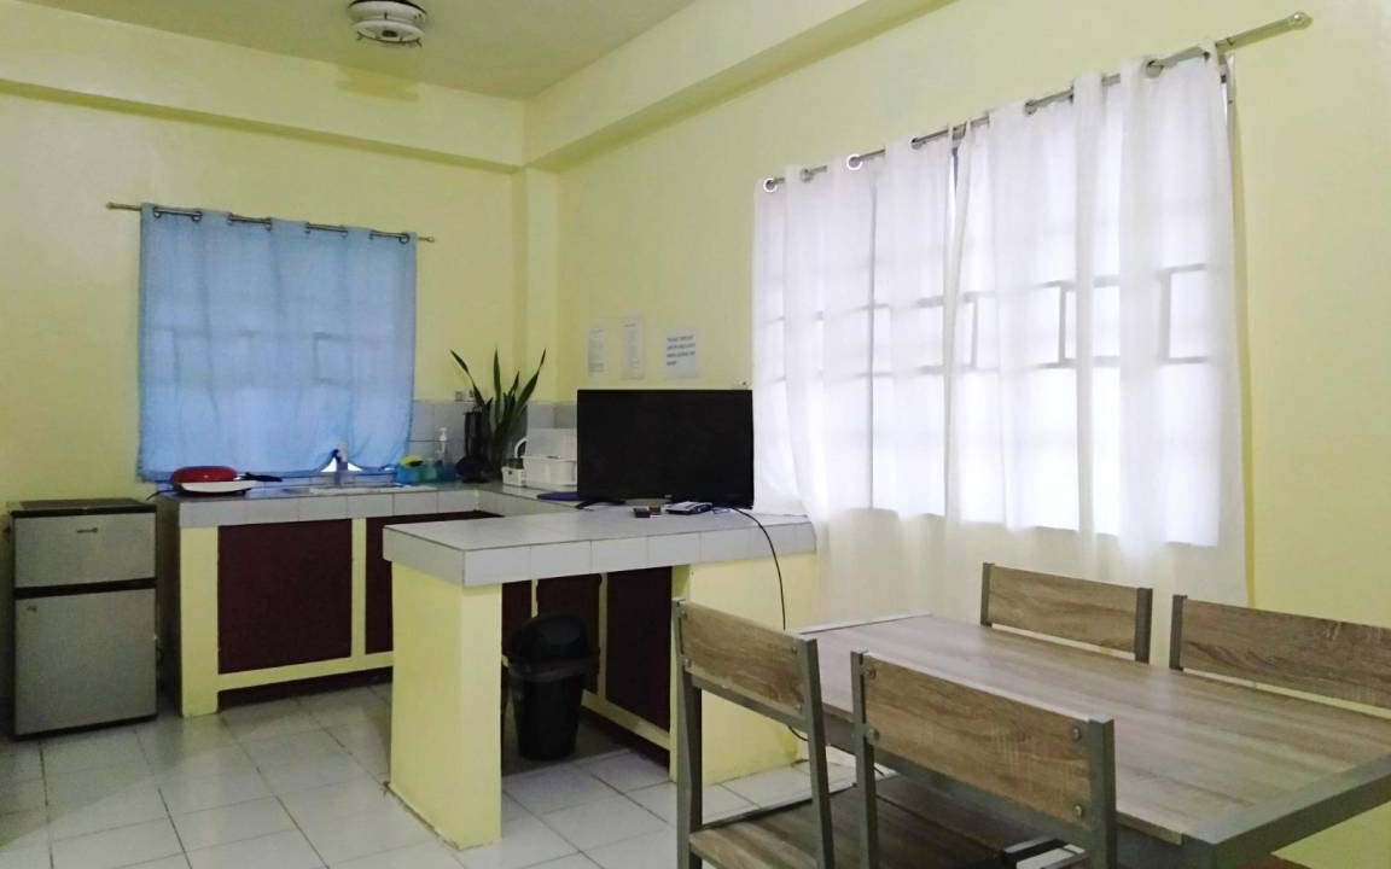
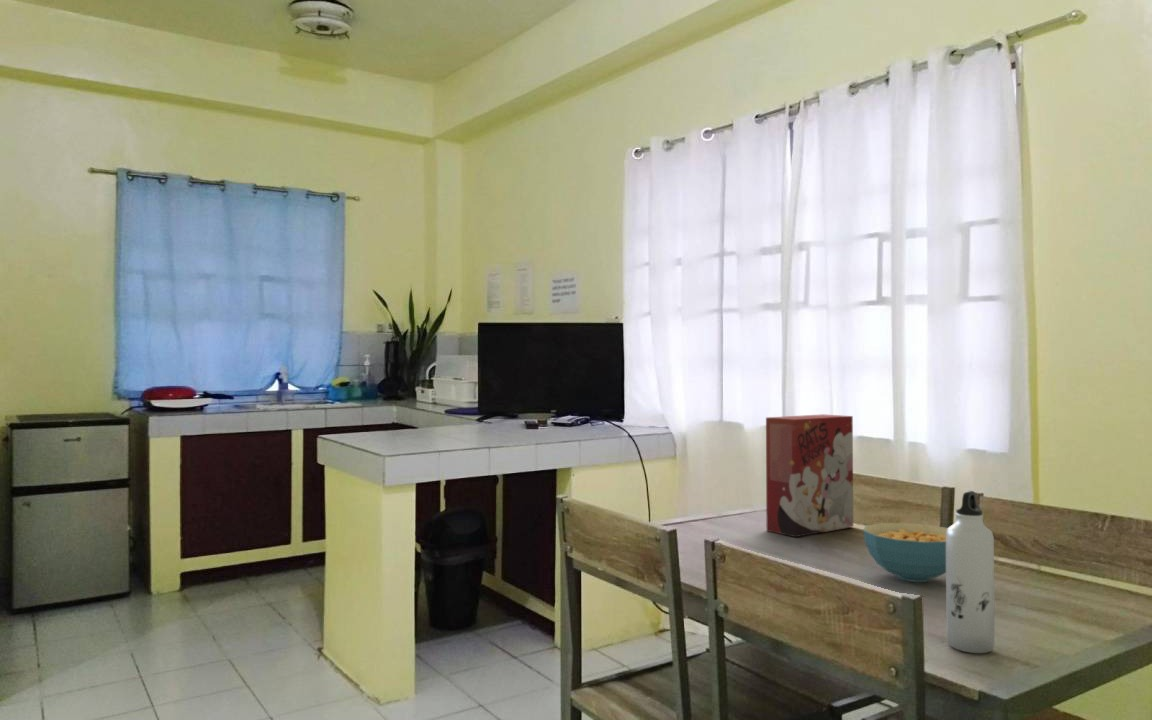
+ water bottle (969, 568)
+ cereal bowl (913, 555)
+ cereal box (810, 472)
